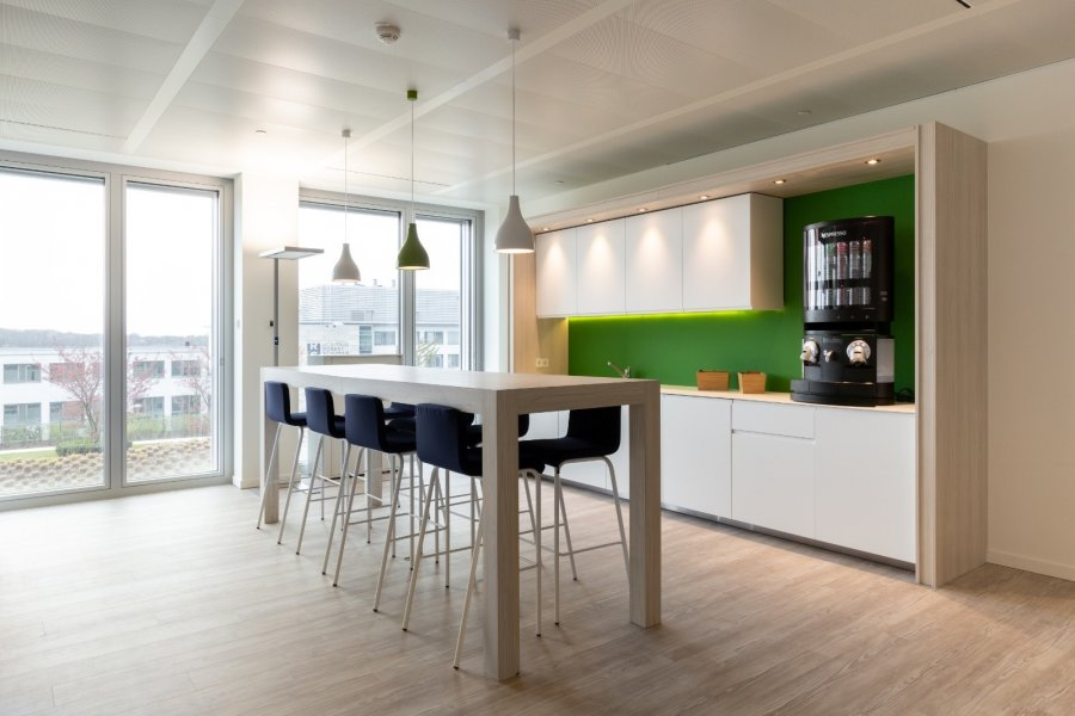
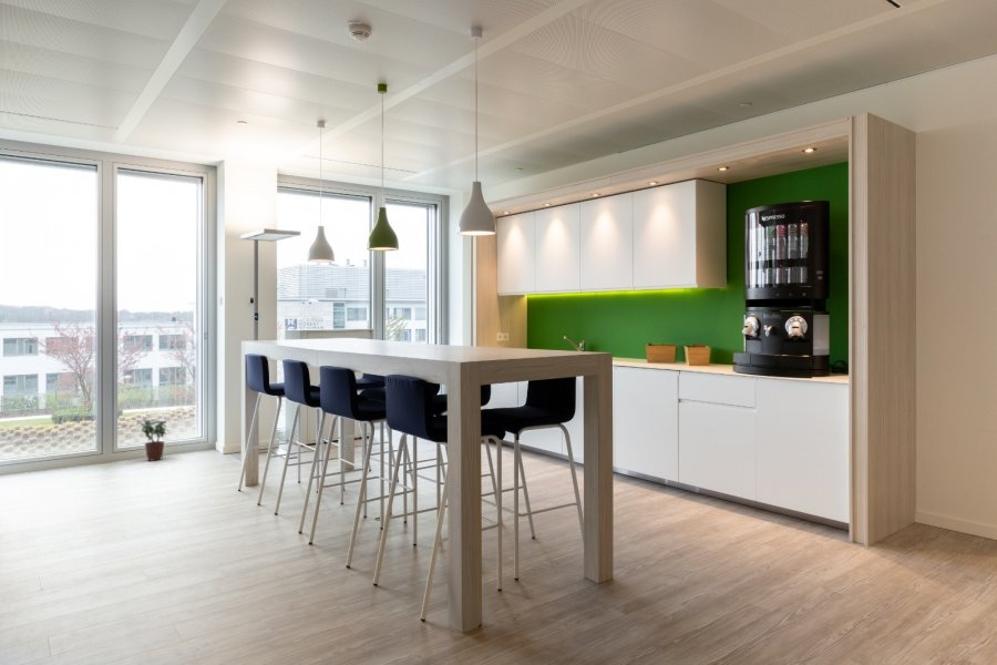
+ potted plant (152, 438)
